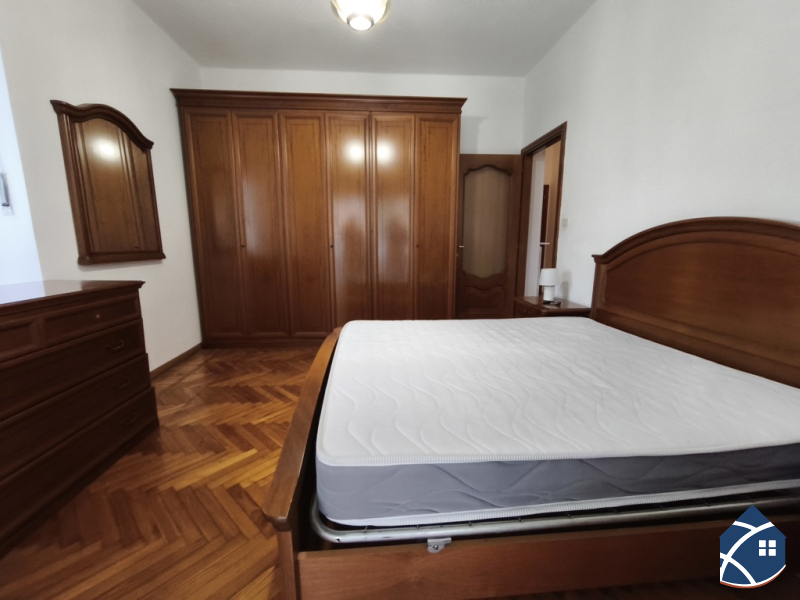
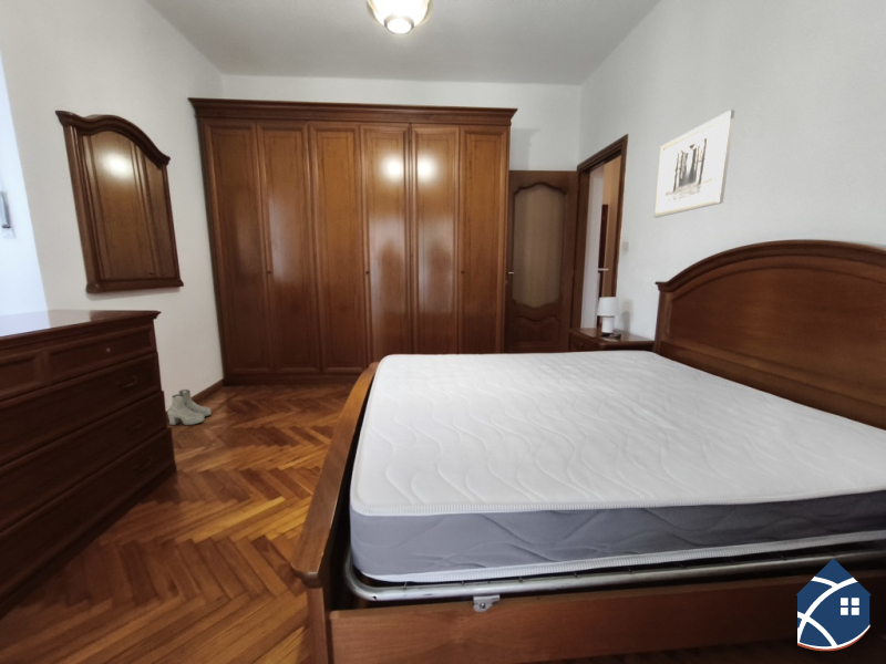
+ wall art (688, 172)
+ boots (188, 406)
